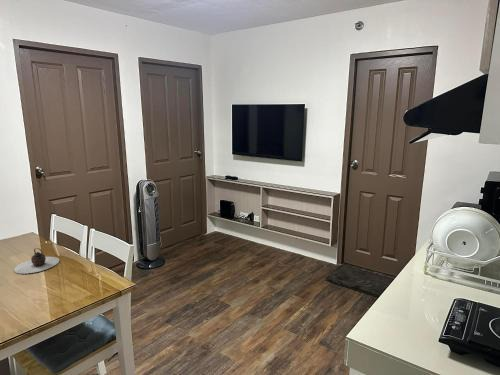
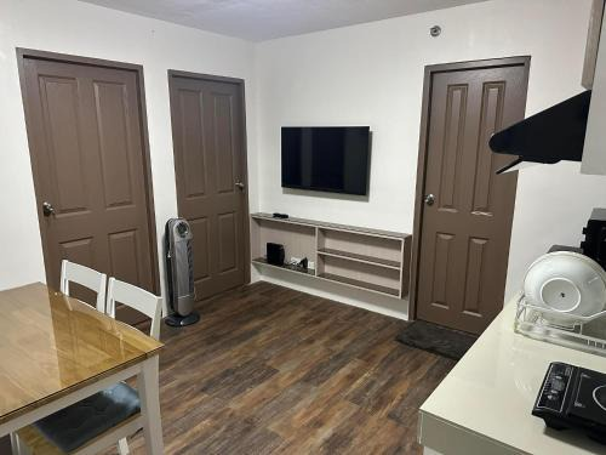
- teapot (36, 256)
